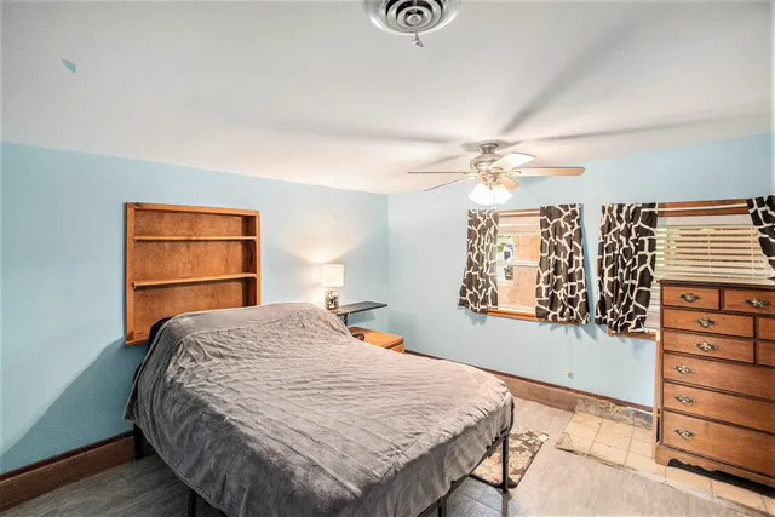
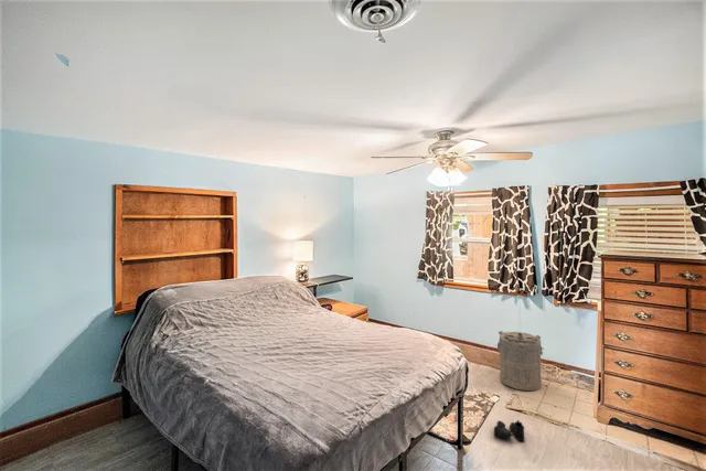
+ laundry hamper (517, 356)
+ boots (505, 428)
